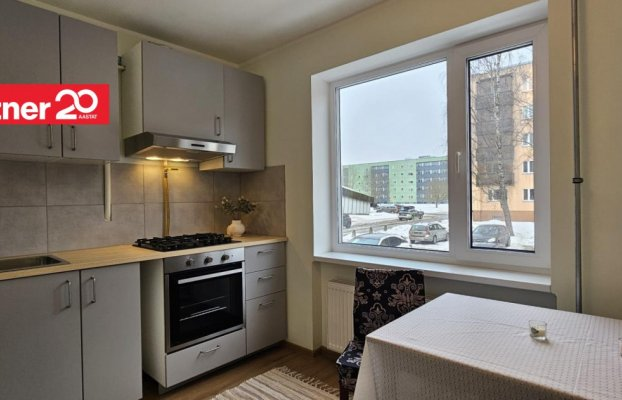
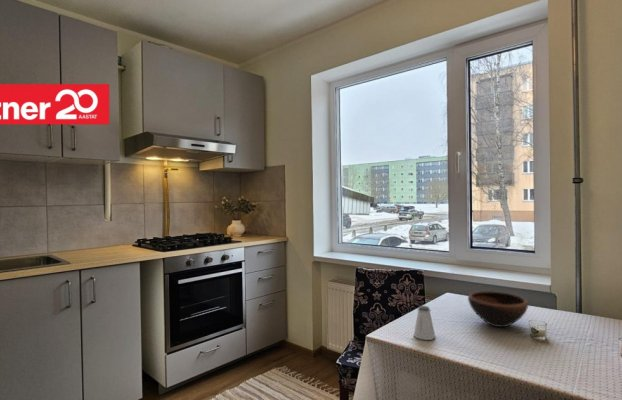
+ bowl (497, 311)
+ saltshaker (424, 321)
